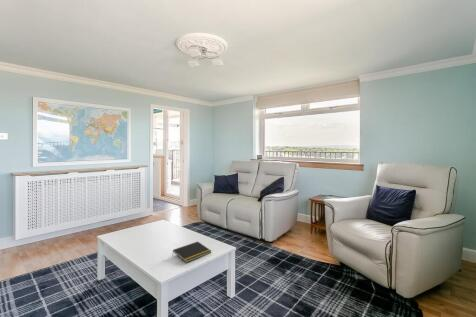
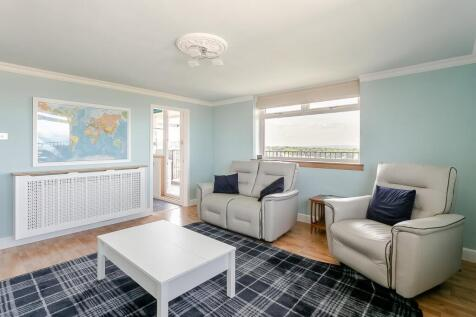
- notepad (192, 251)
